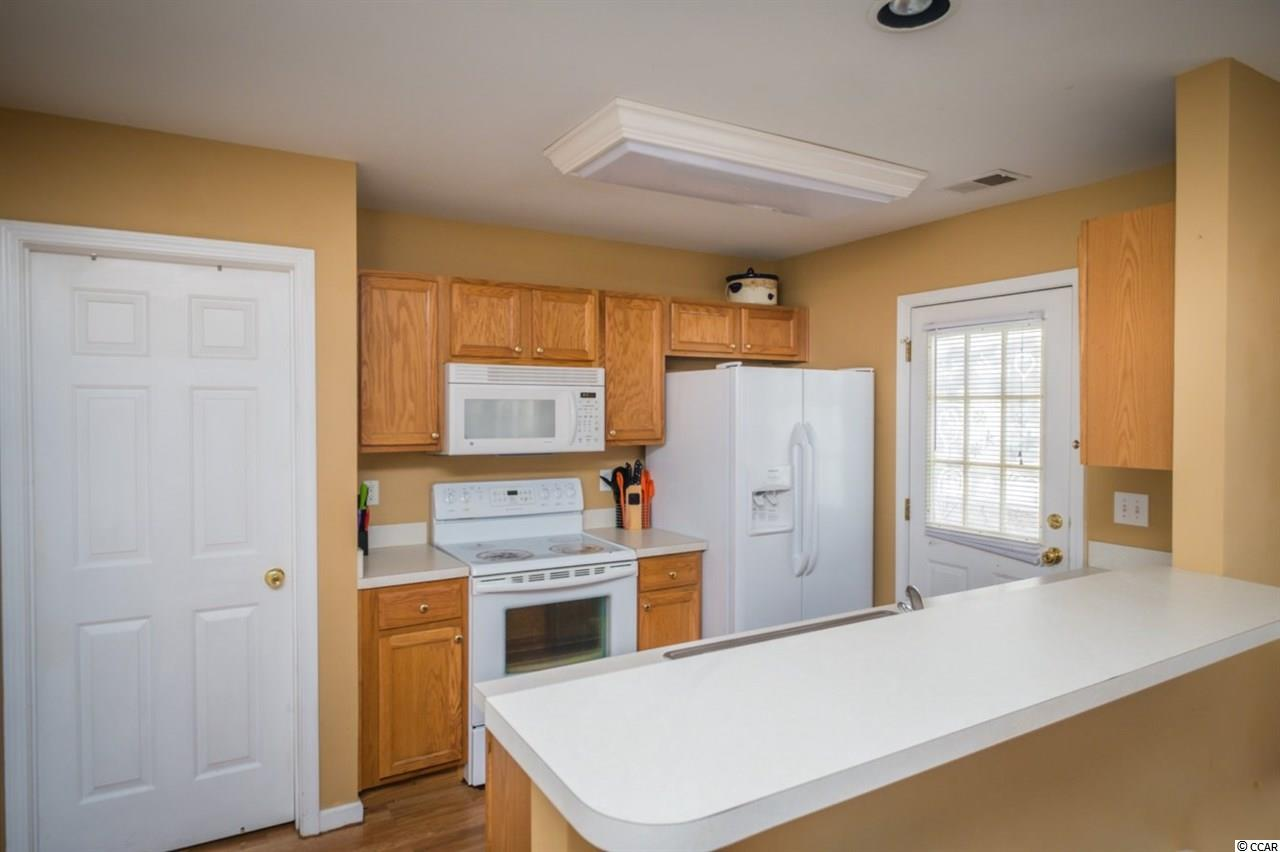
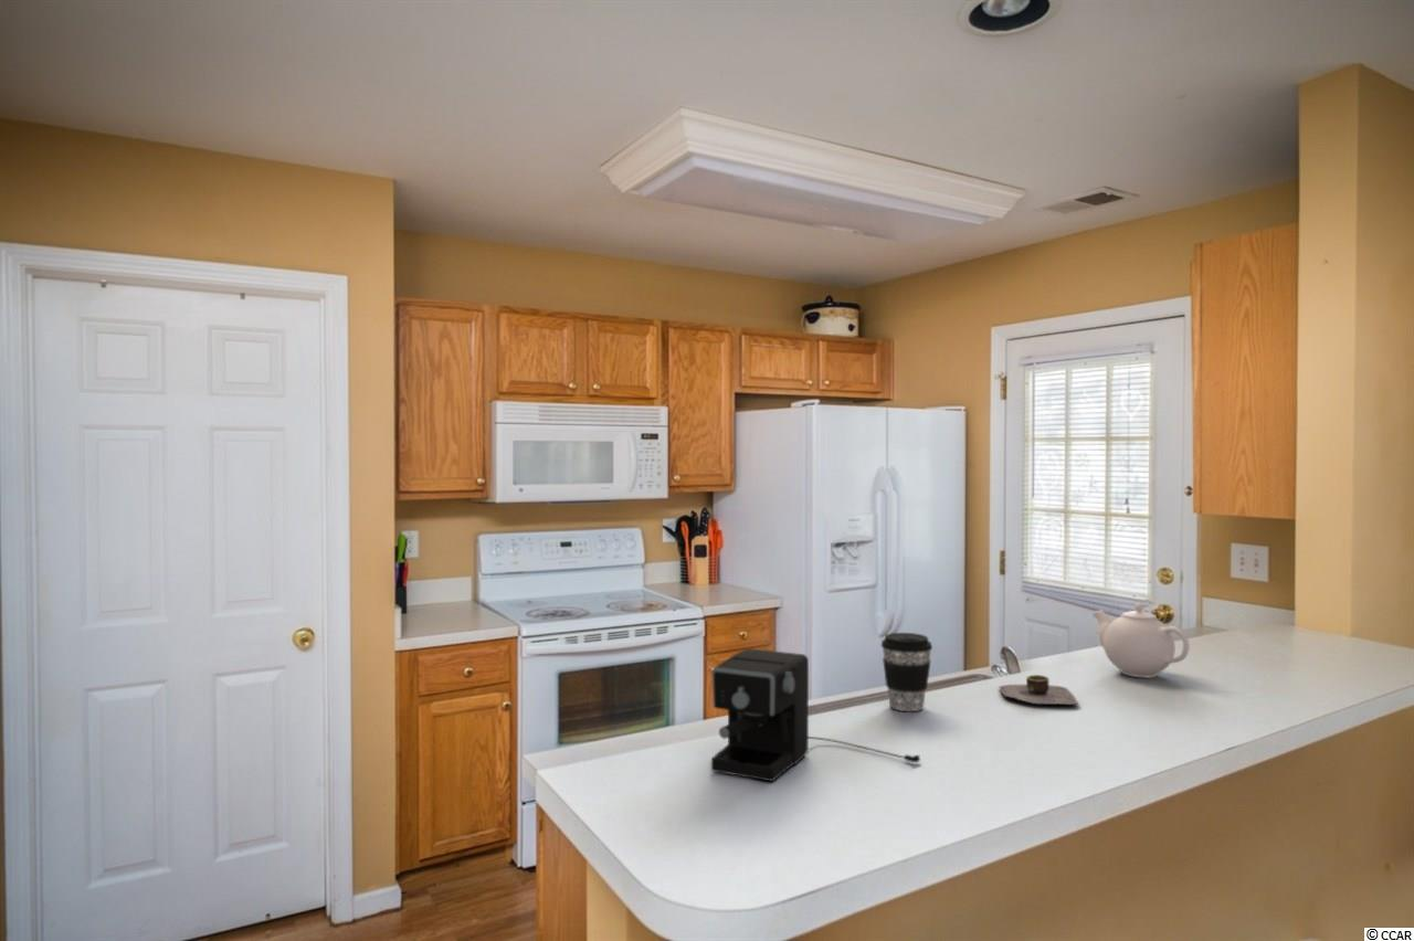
+ coffee maker (808, 716)
+ bowl (1040, 686)
+ teapot (1138, 637)
+ coffee cup (906, 672)
